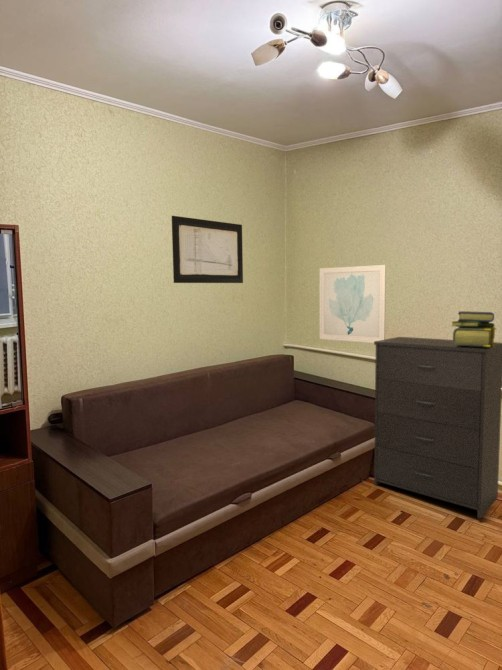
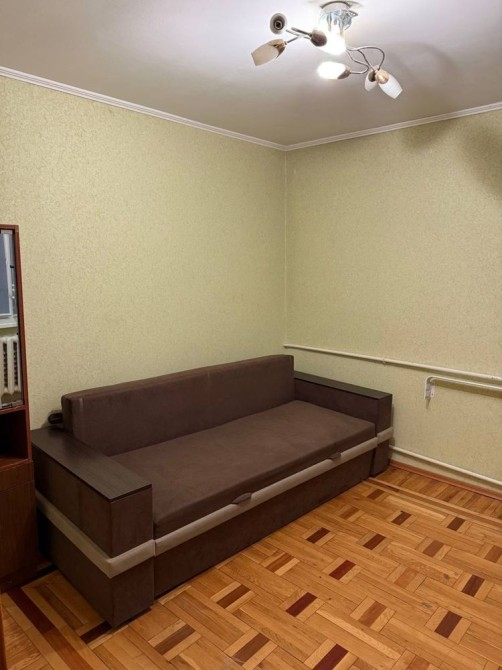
- stack of books (473, 327)
- wall art (210, 252)
- dresser (435, 418)
- wall art (350, 304)
